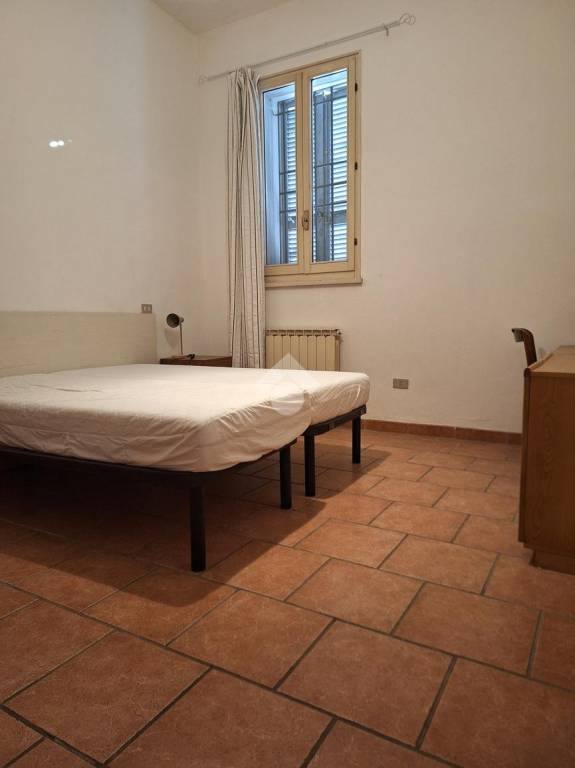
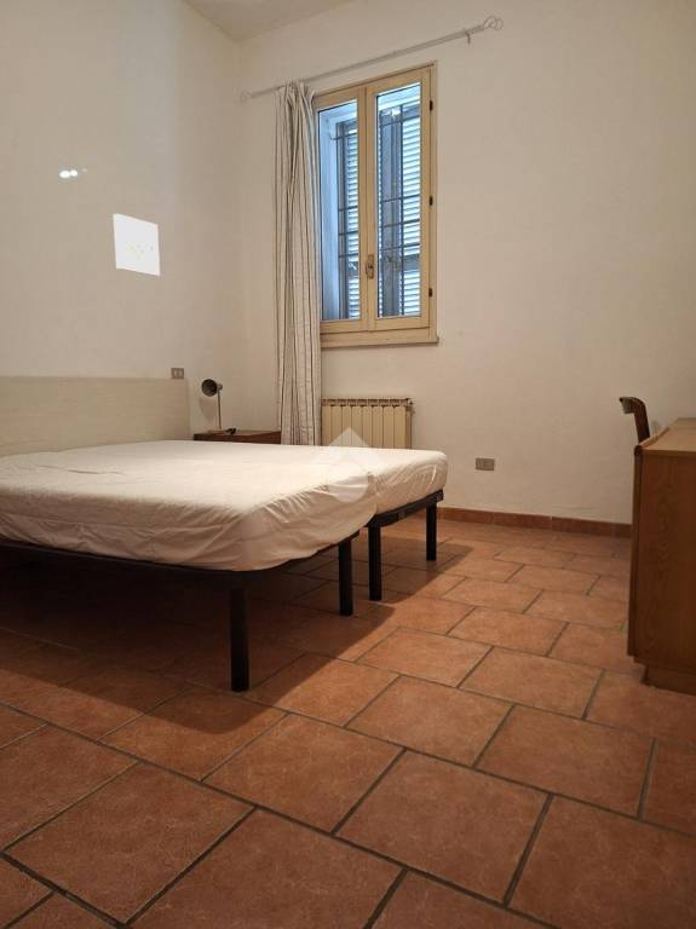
+ wall art (137, 246)
